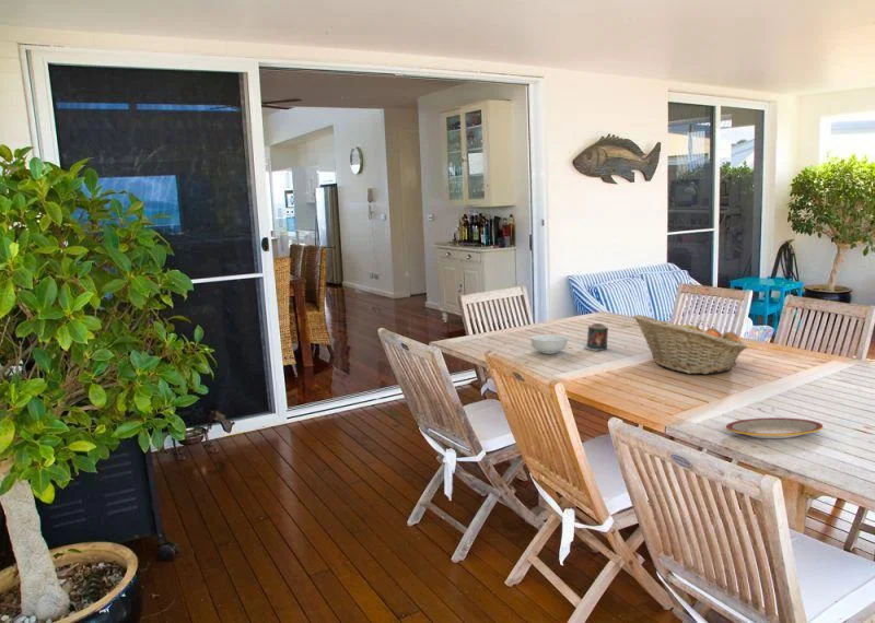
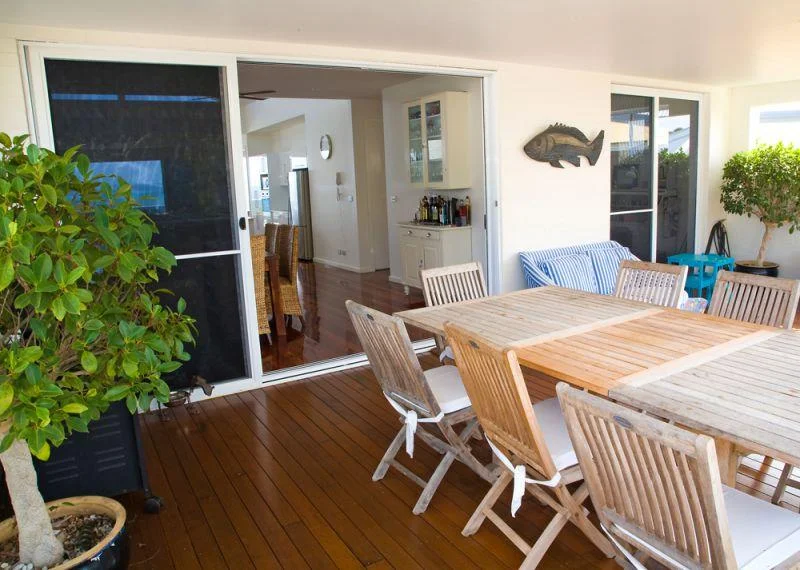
- cereal bowl (549, 344)
- plate (773, 430)
- candle (596, 336)
- fruit basket (687, 340)
